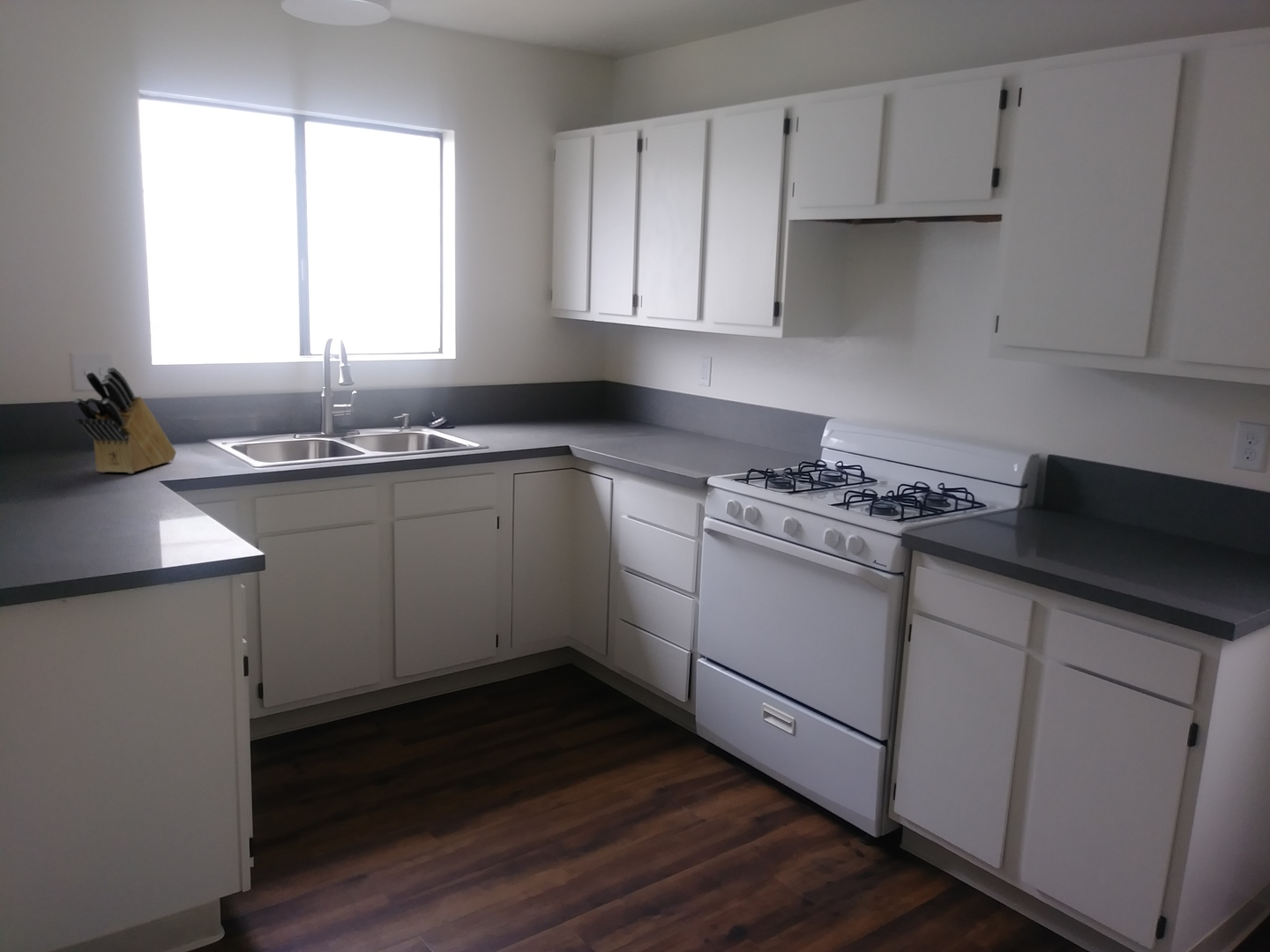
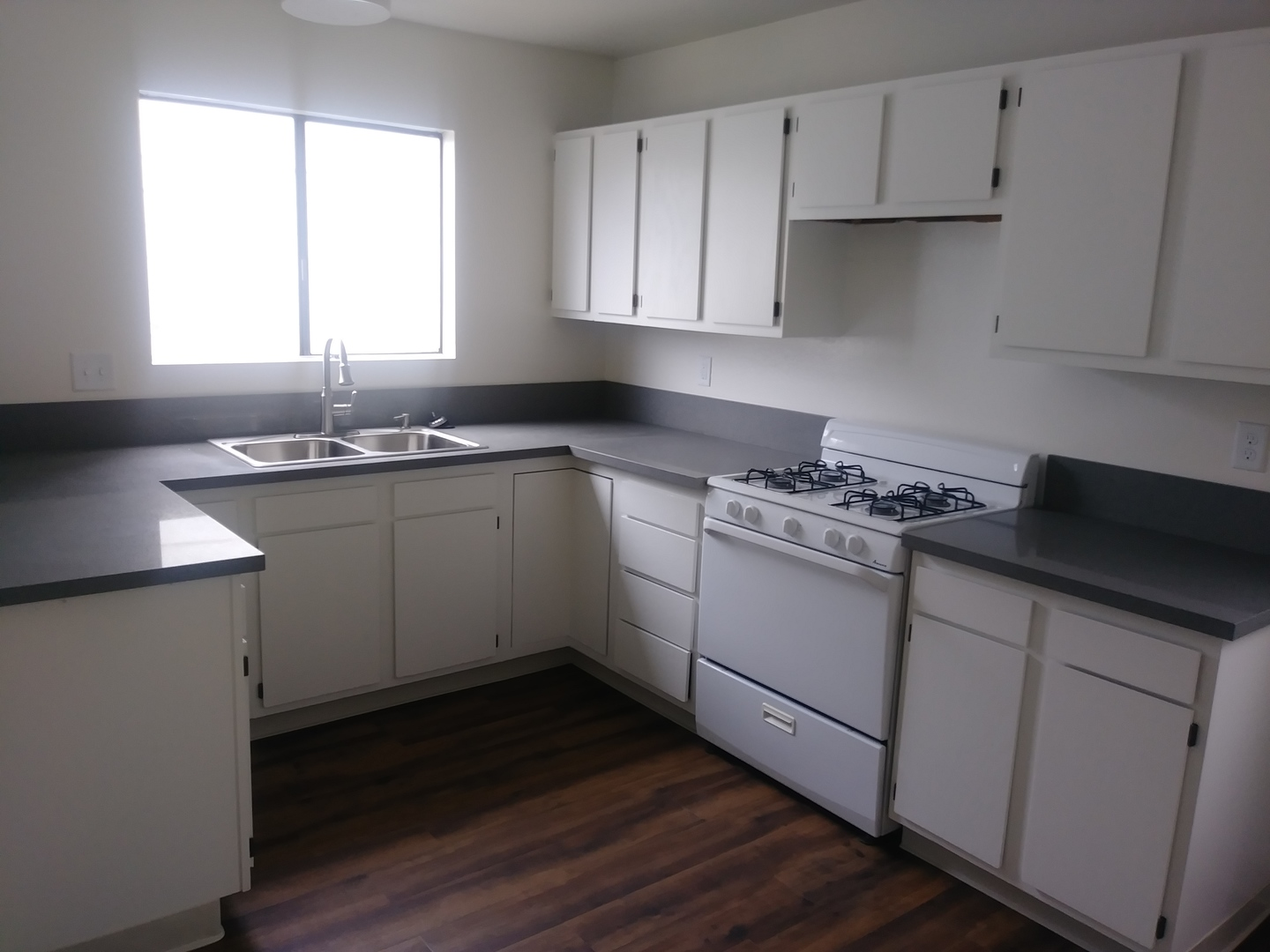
- knife block (126, 417)
